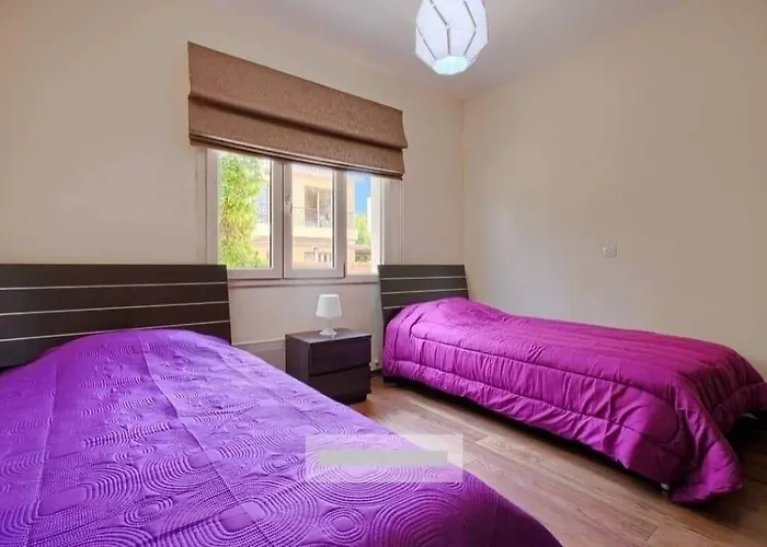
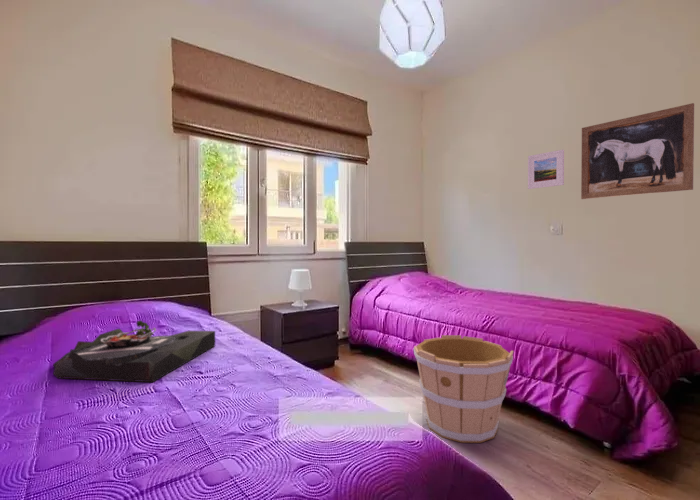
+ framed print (545, 170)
+ wooden bucket (461, 385)
+ wall art (632, 155)
+ serving tray (132, 340)
